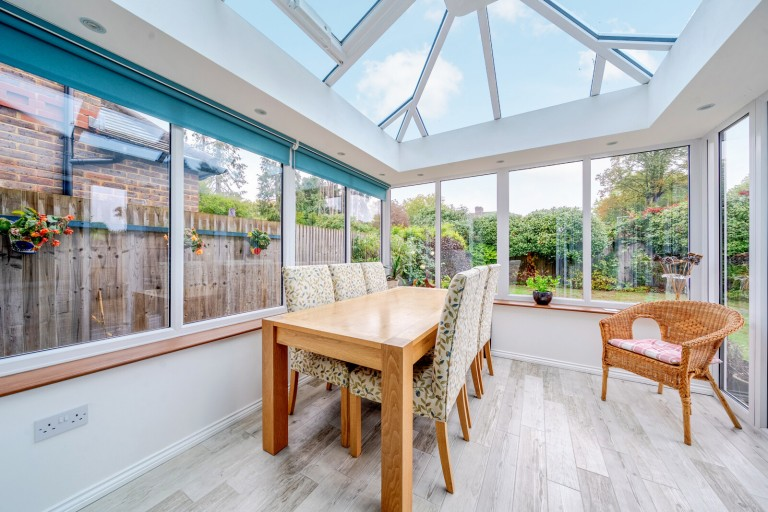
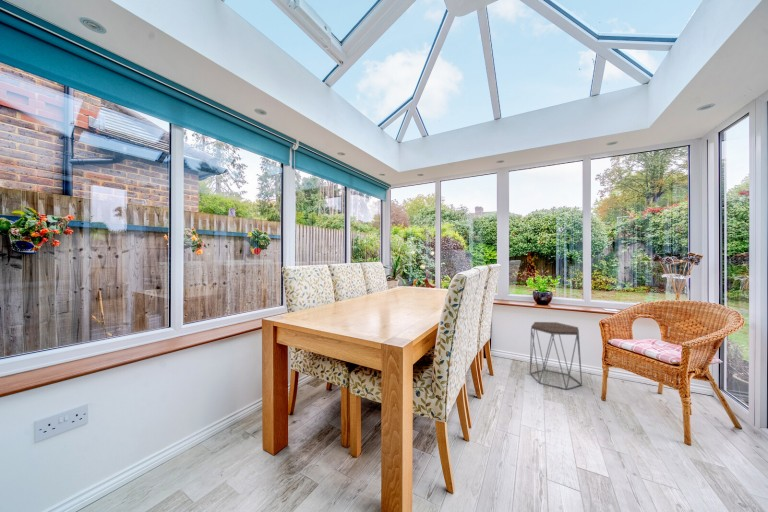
+ side table (556, 351)
